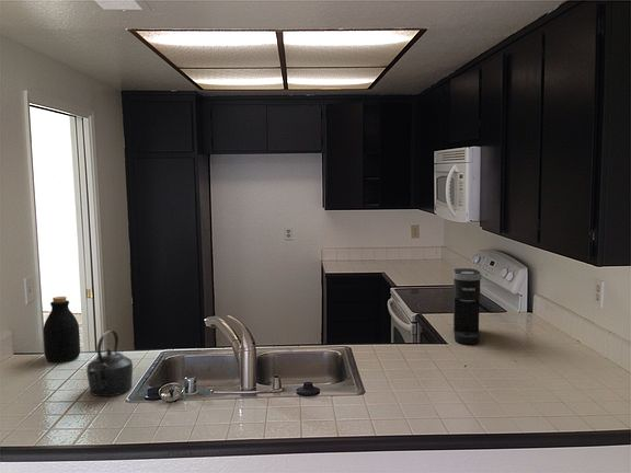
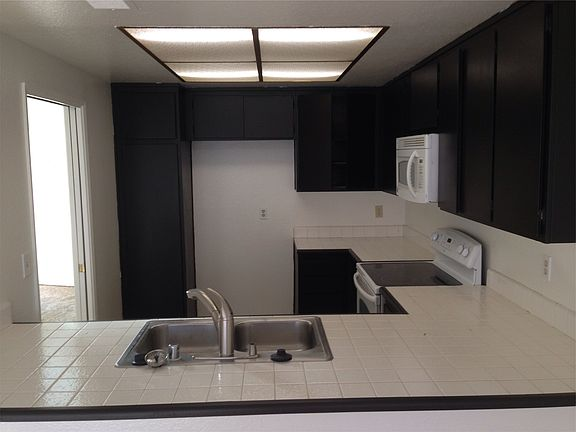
- bottle (60, 327)
- coffee maker (466, 303)
- kettle (105, 364)
